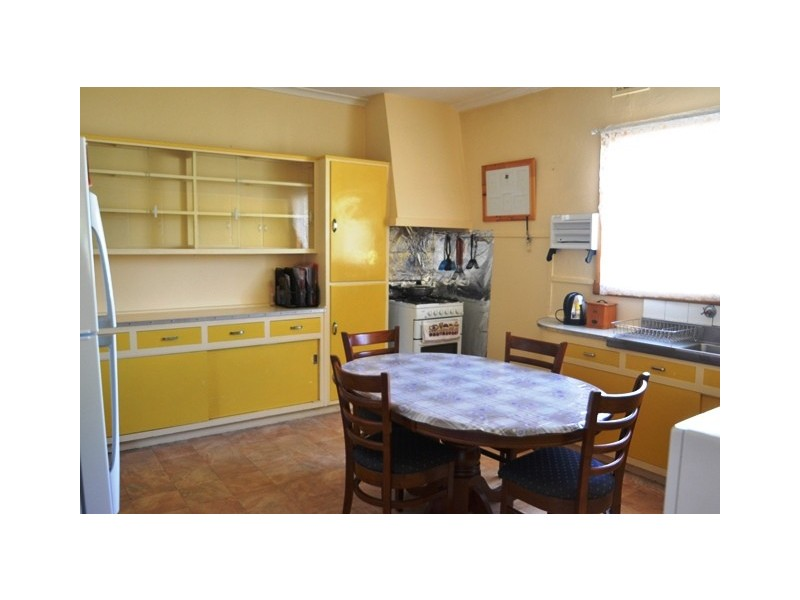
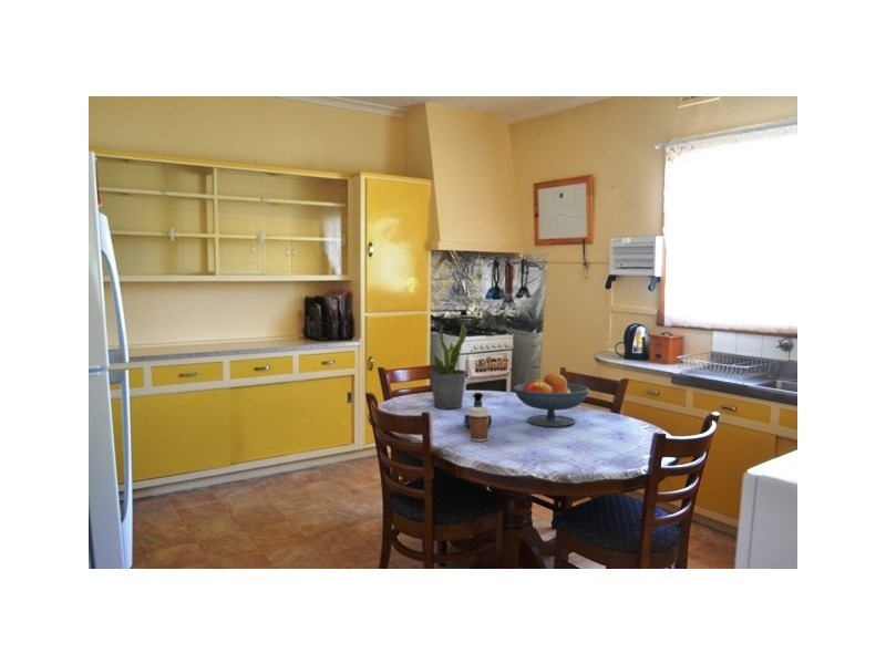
+ coffee cup (478, 424)
+ tequila bottle (477, 406)
+ fruit bowl (550, 398)
+ potted plant (447, 364)
